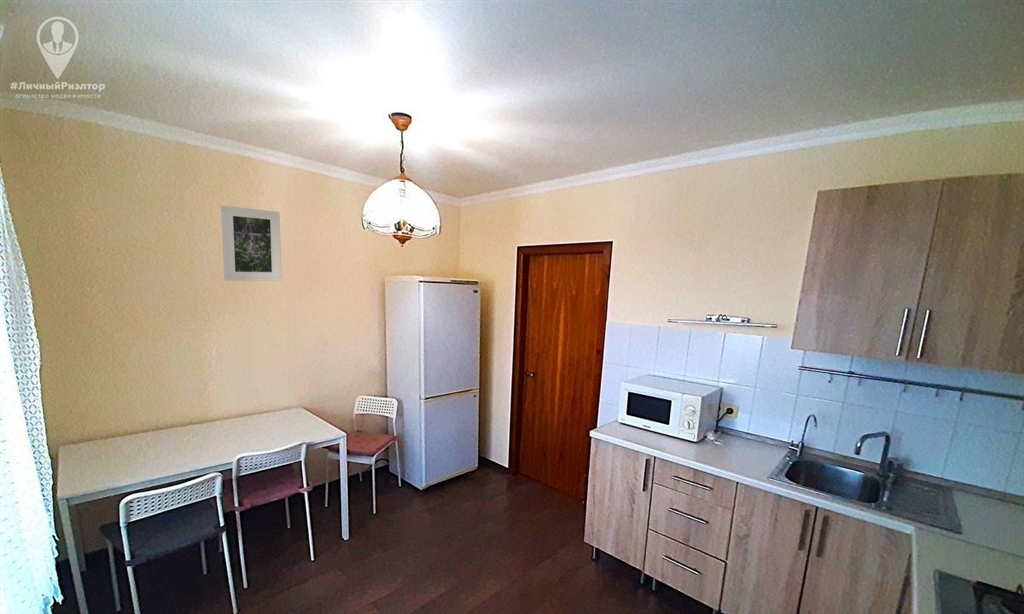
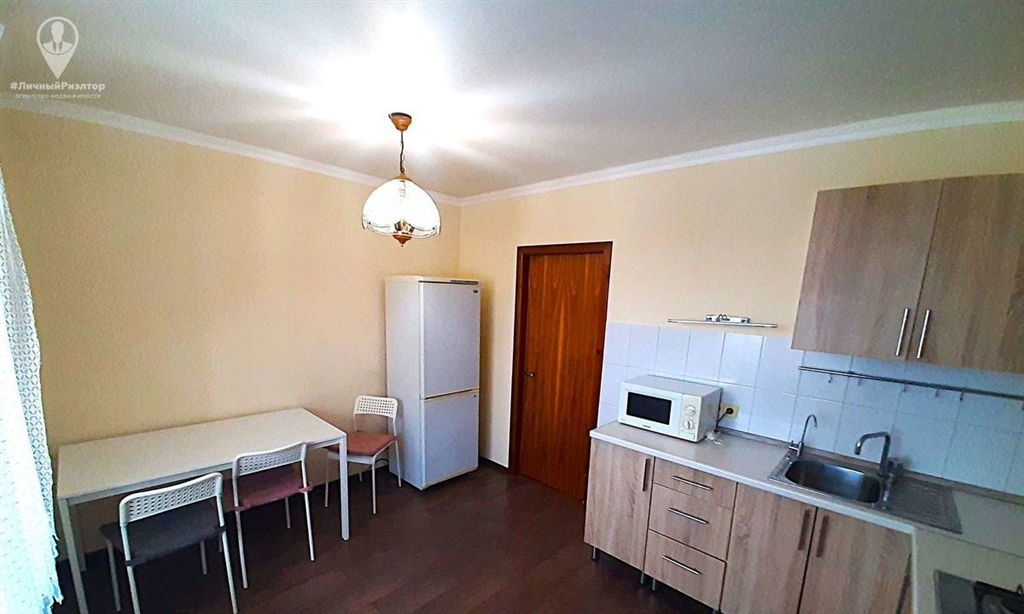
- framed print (252, 245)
